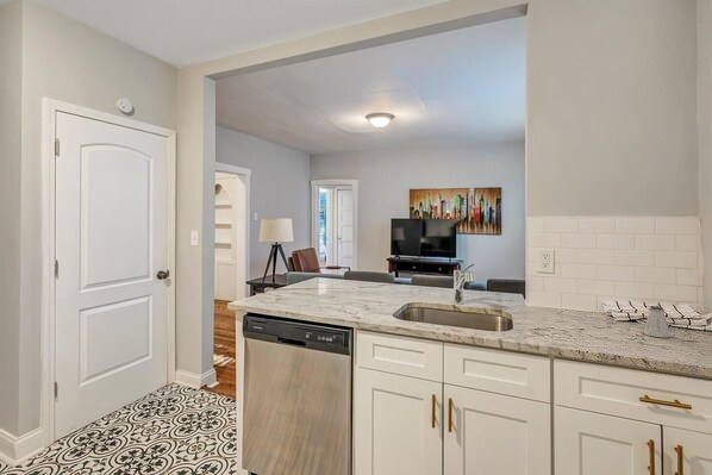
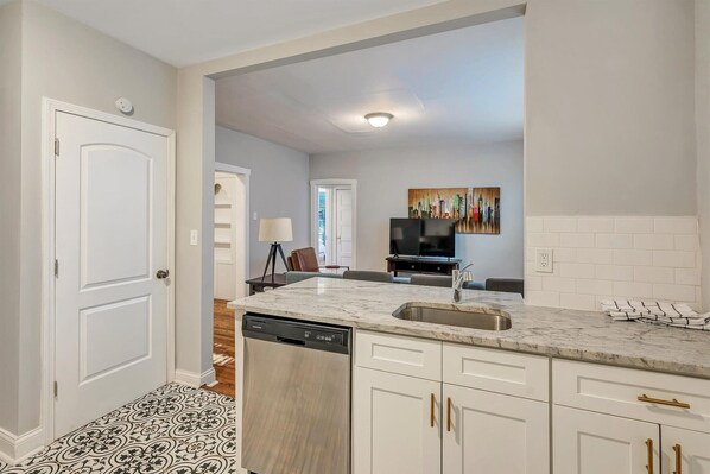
- saltshaker (656, 320)
